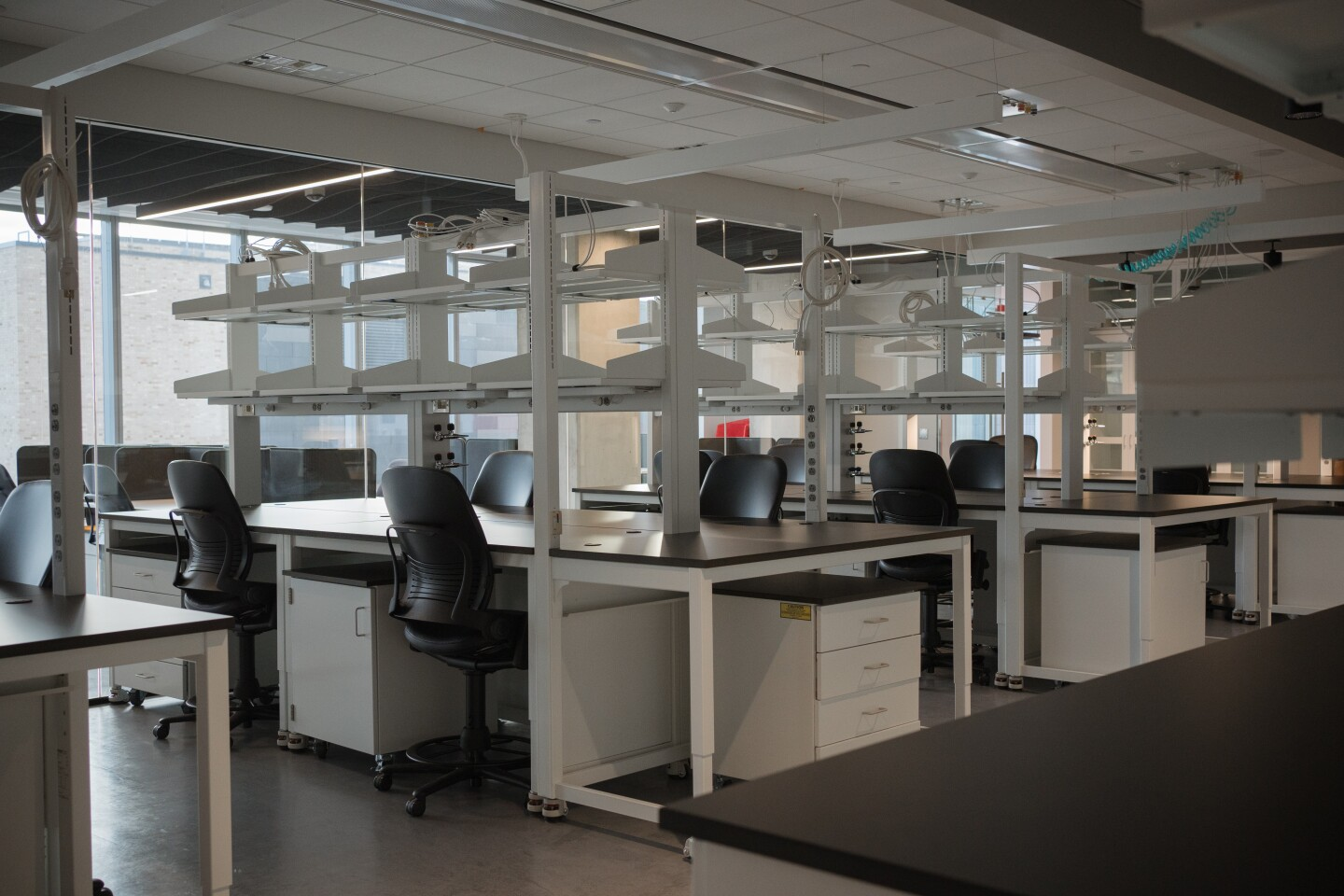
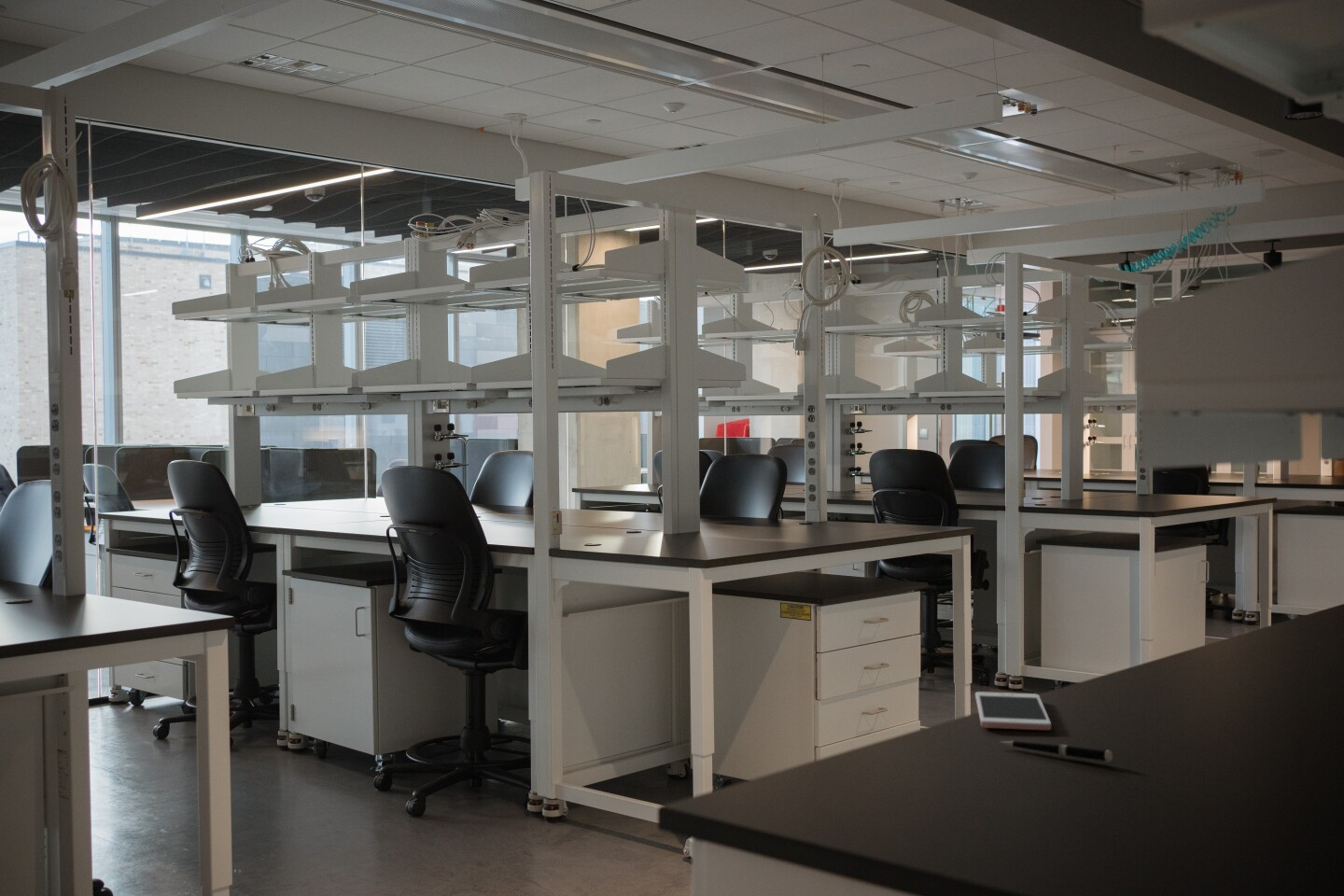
+ pen (1053, 747)
+ cell phone (1011, 709)
